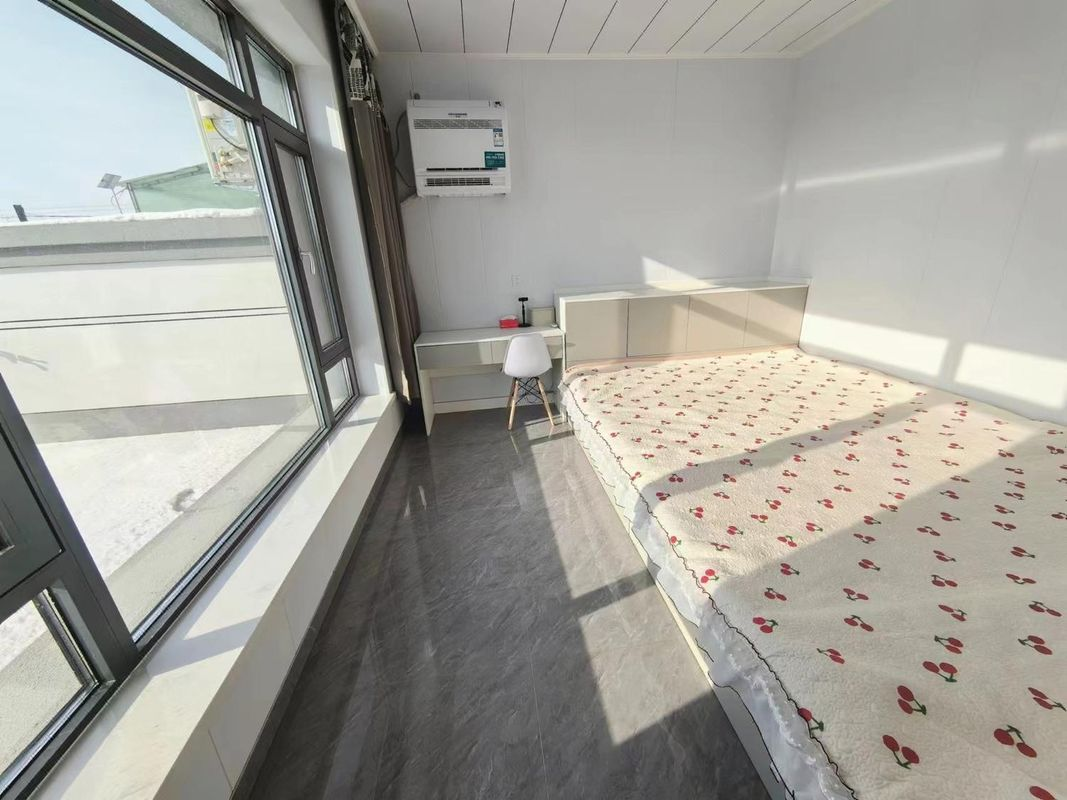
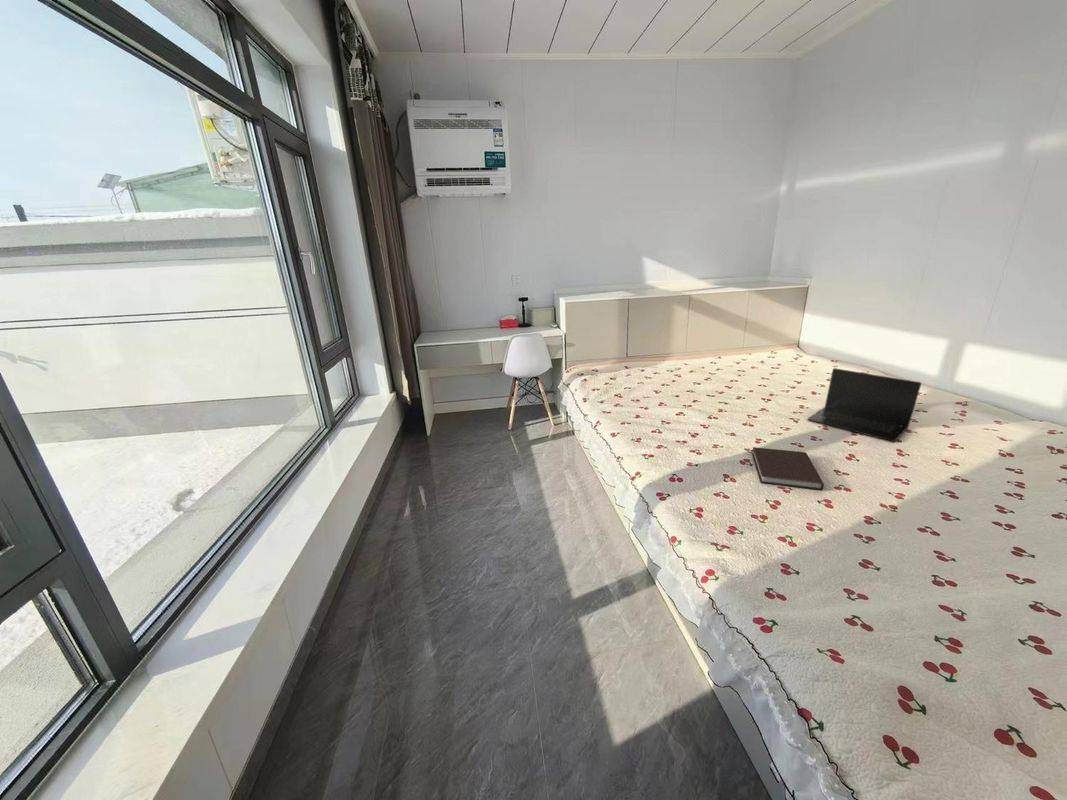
+ notebook (784, 467)
+ laptop (861, 402)
